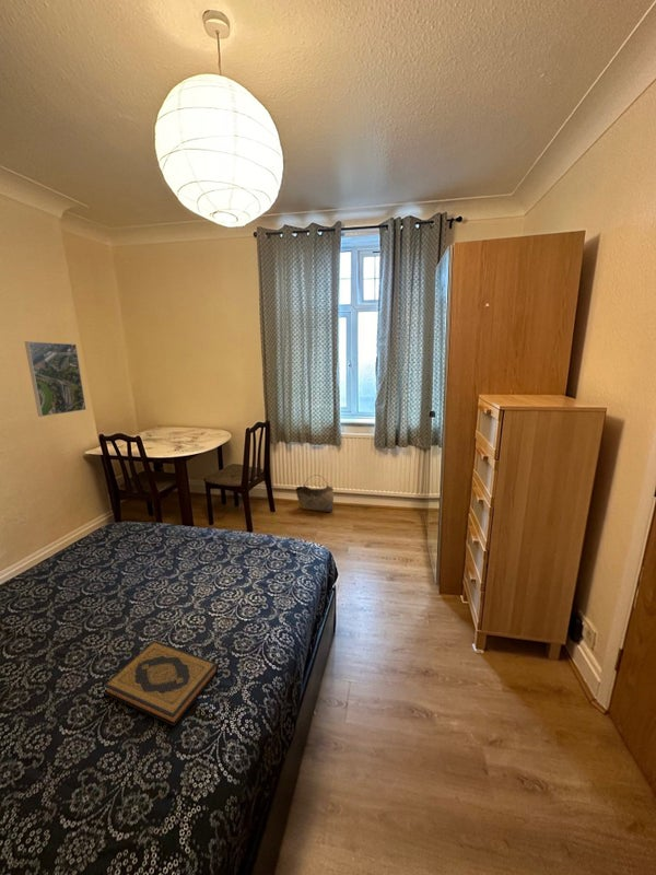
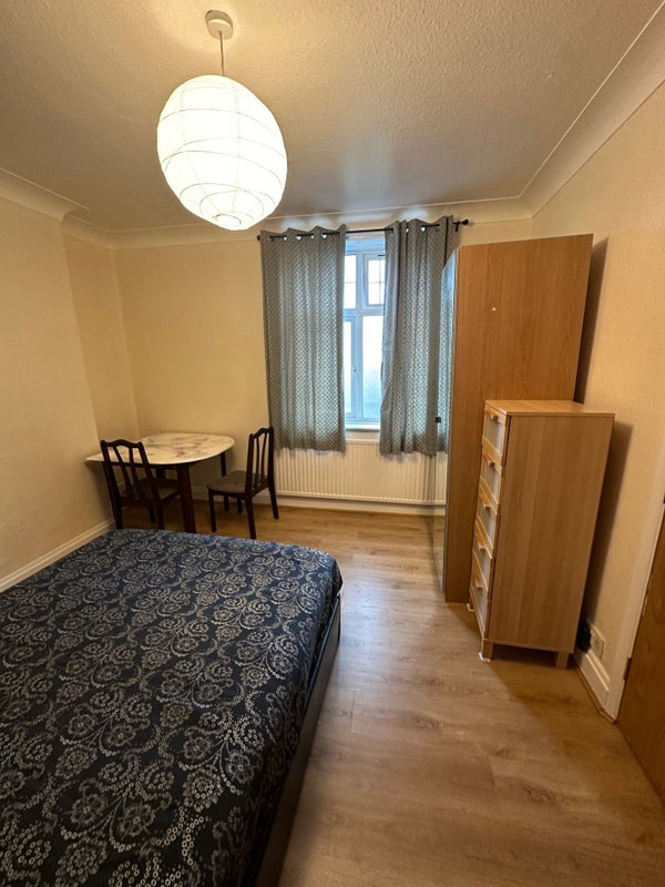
- basket (314, 493)
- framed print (58, 378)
- hardback book (163, 677)
